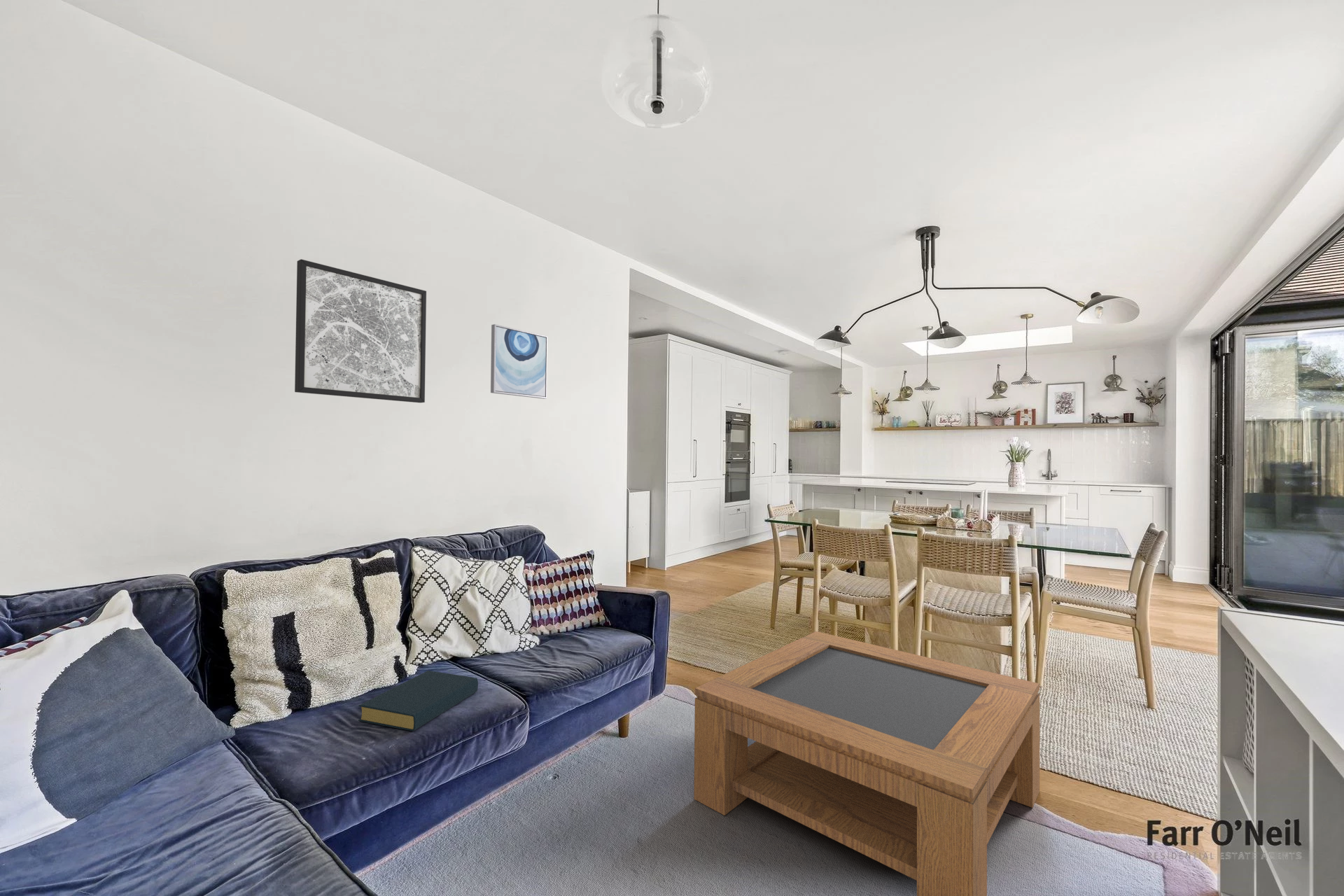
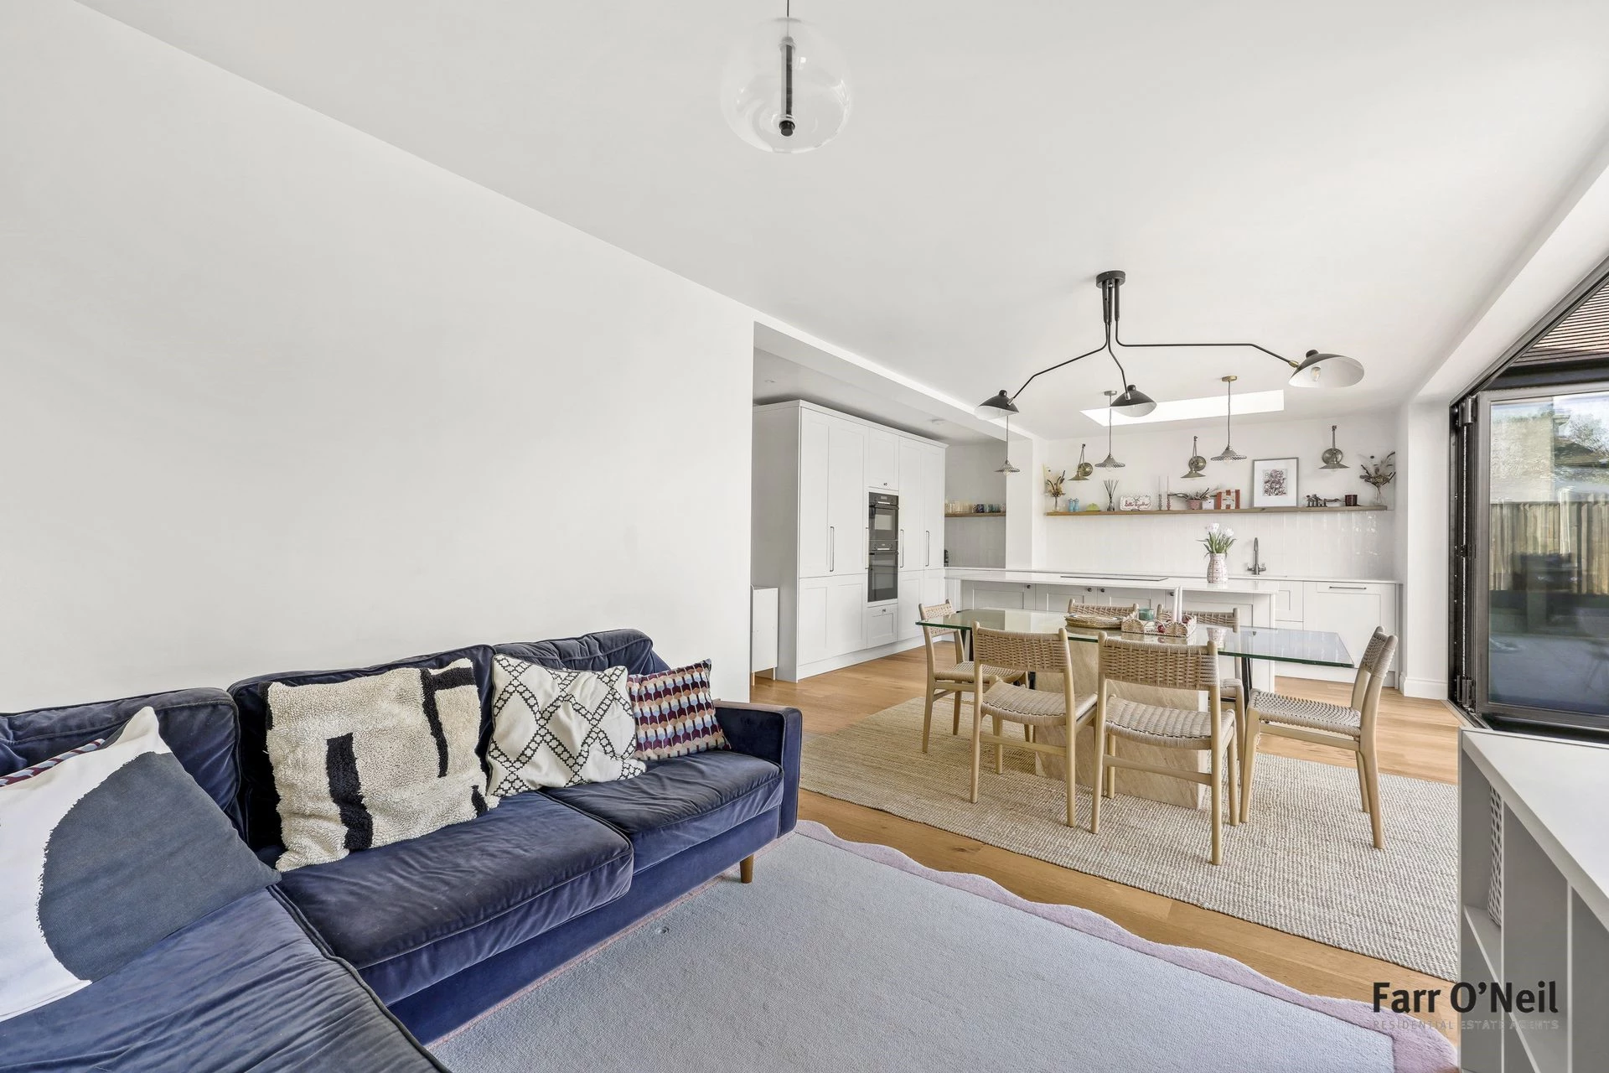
- coffee table (869, 740)
- wall art (365, 337)
- wall art (520, 363)
- hardback book (421, 698)
